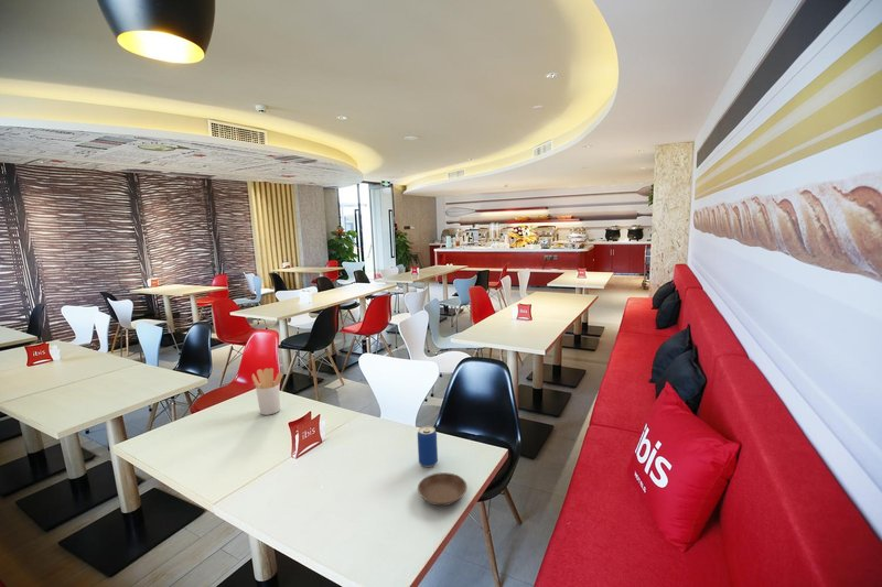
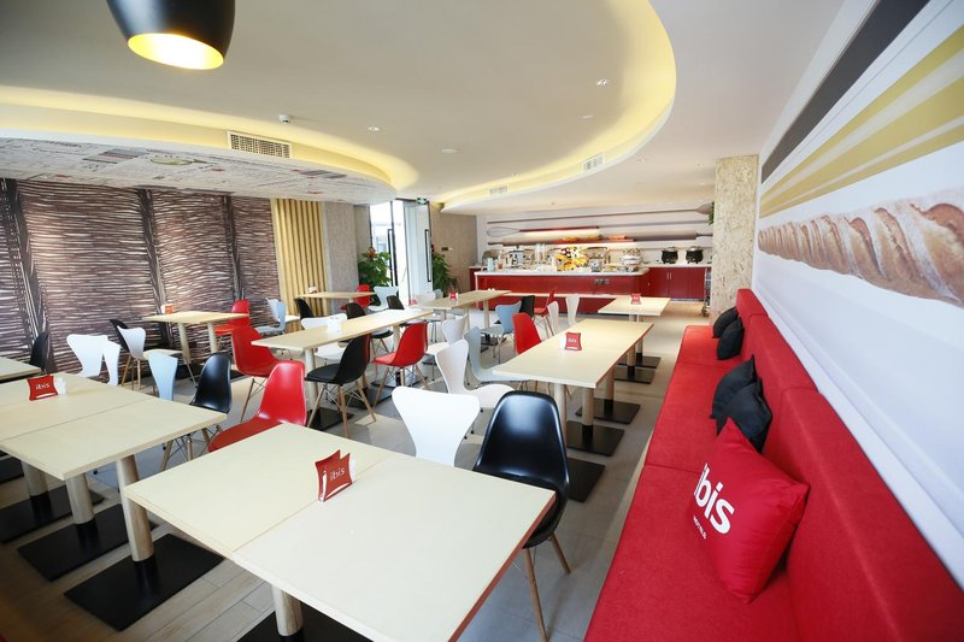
- beverage can (427, 446)
- saucer (442, 490)
- utensil holder (267, 390)
